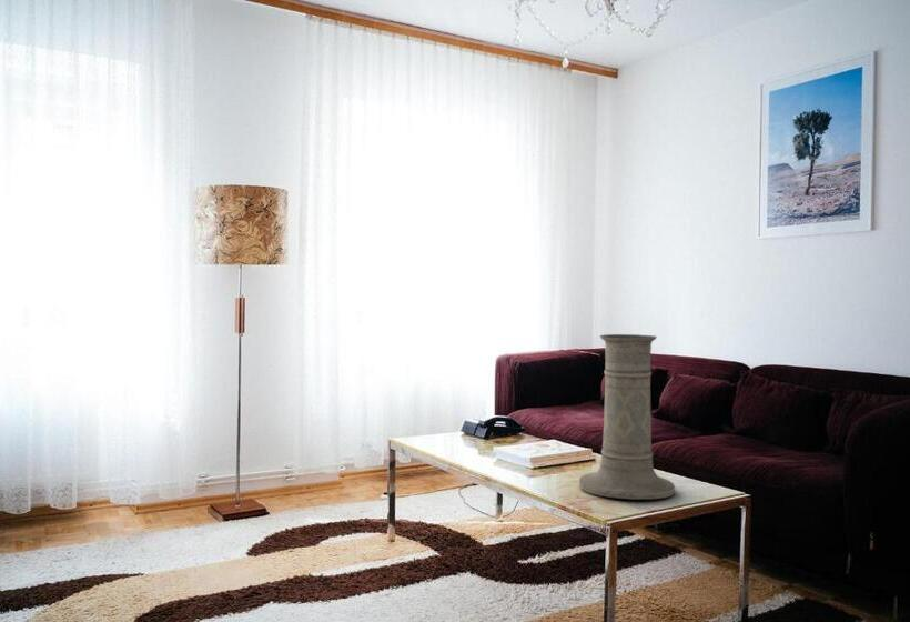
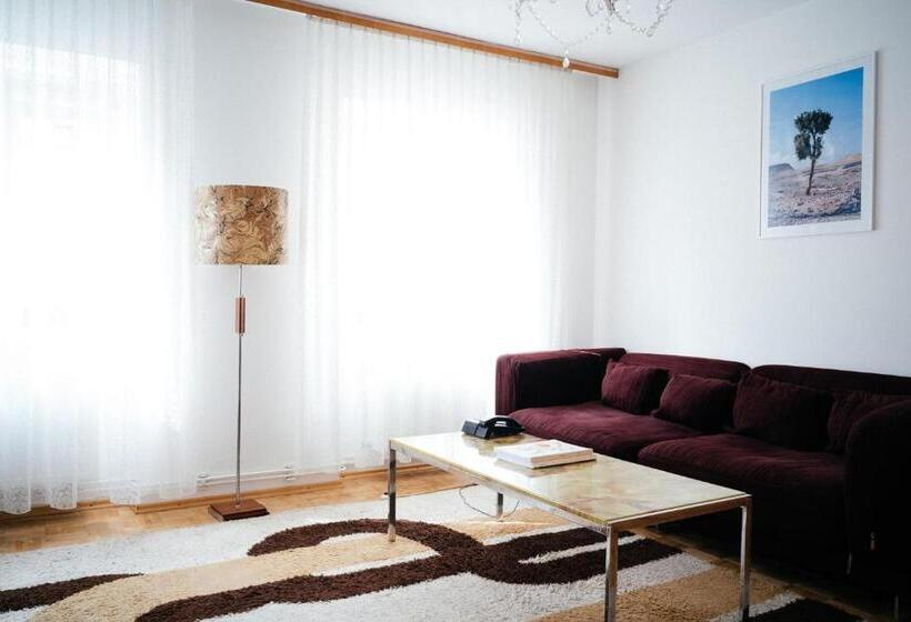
- vase (627, 412)
